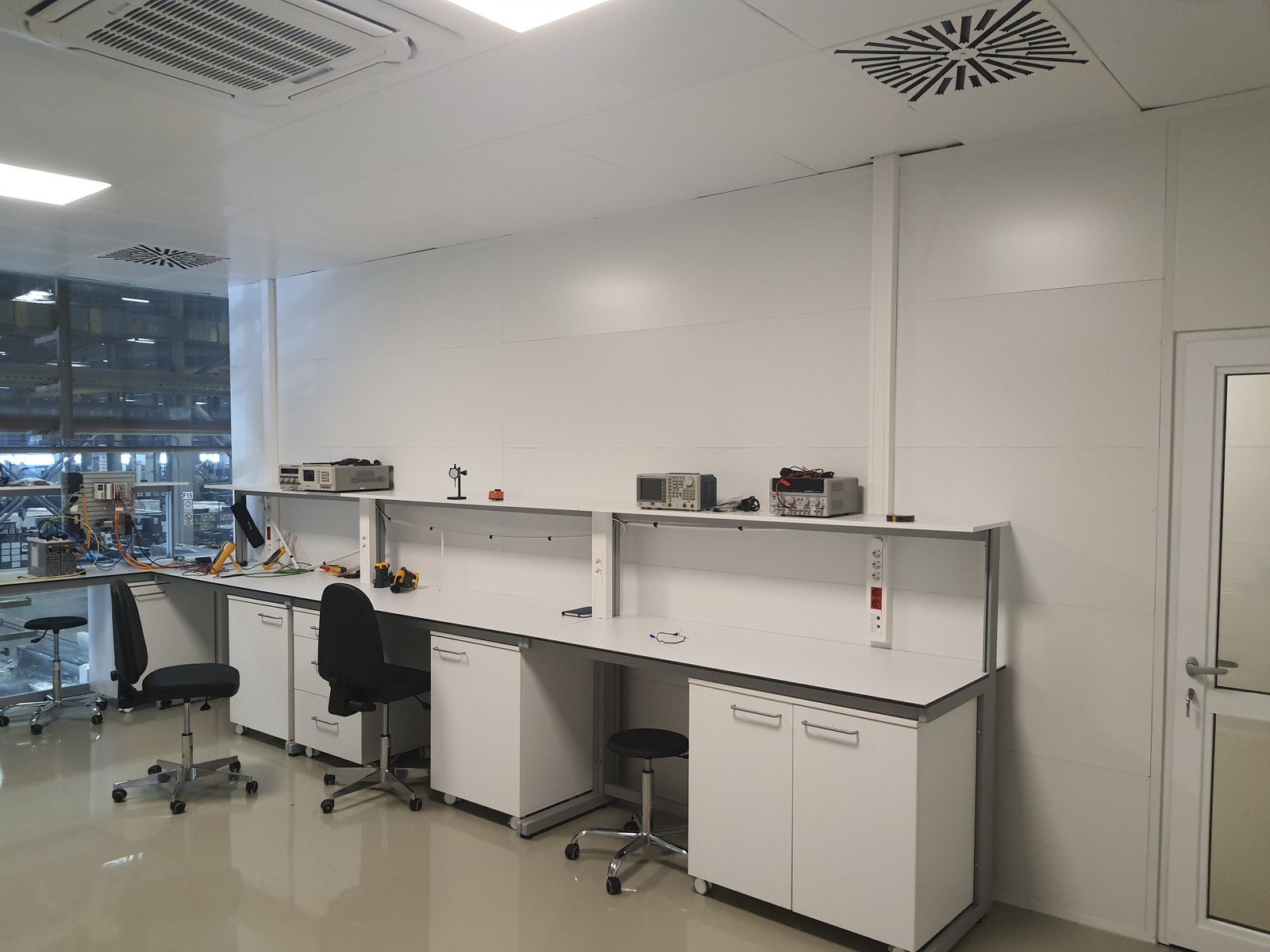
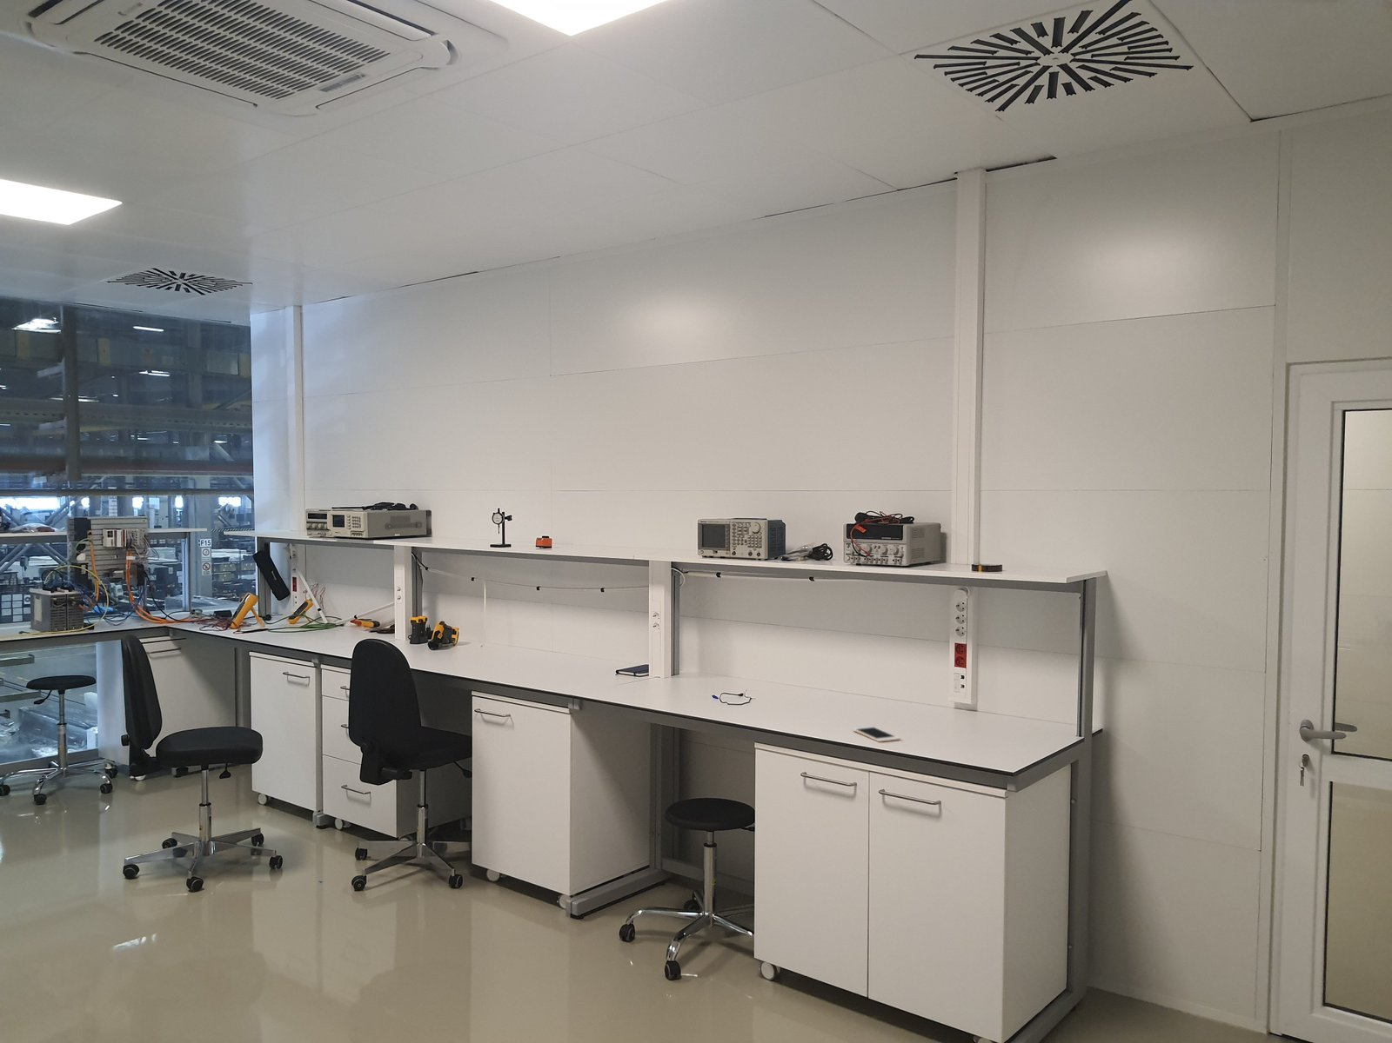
+ cell phone (876, 734)
